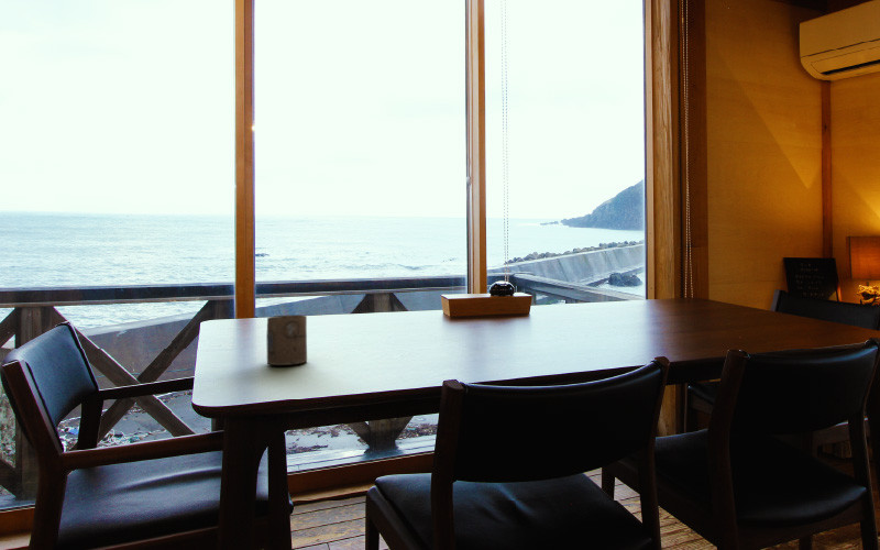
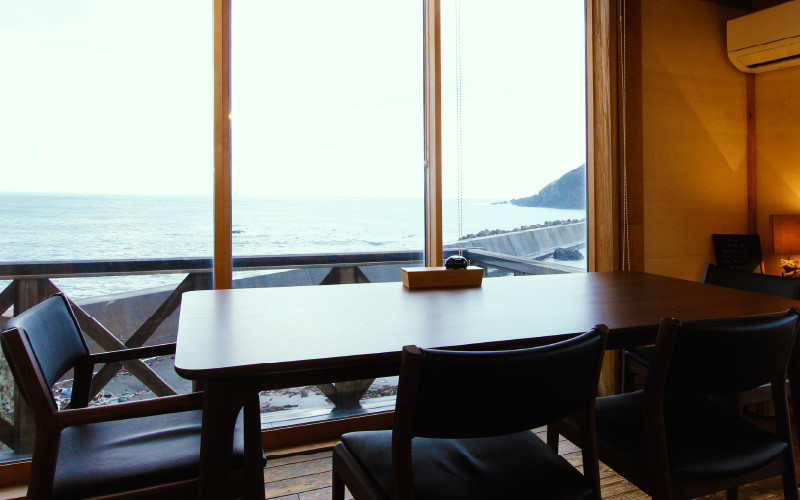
- cup (286, 339)
